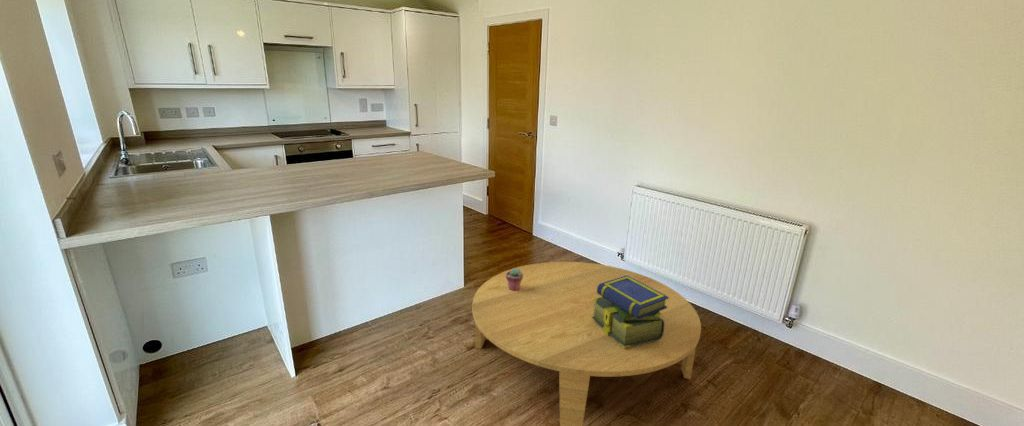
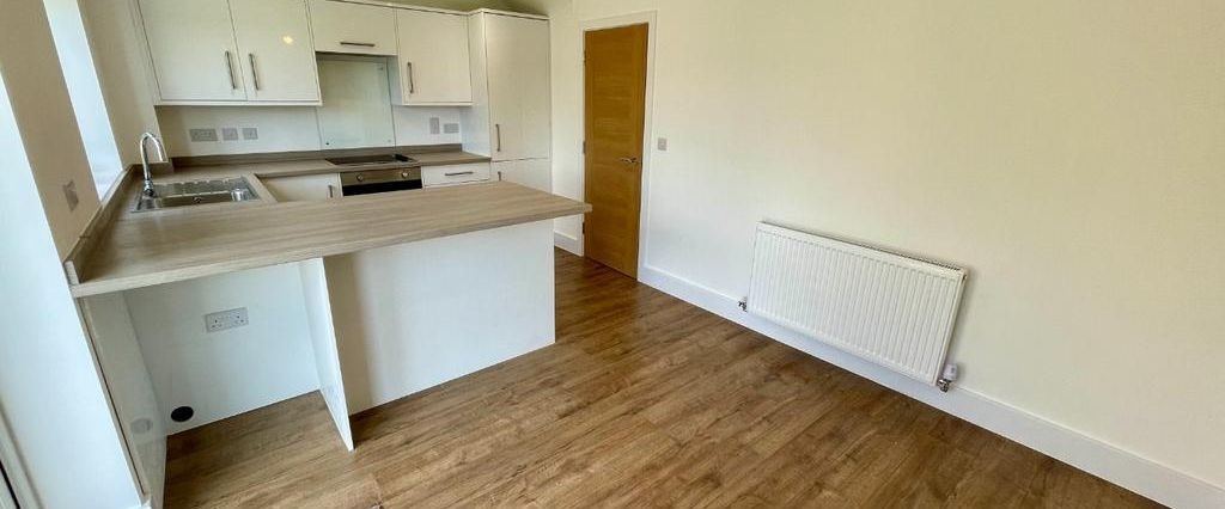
- potted succulent (514, 278)
- stack of books (630, 309)
- coffee table (580, 331)
